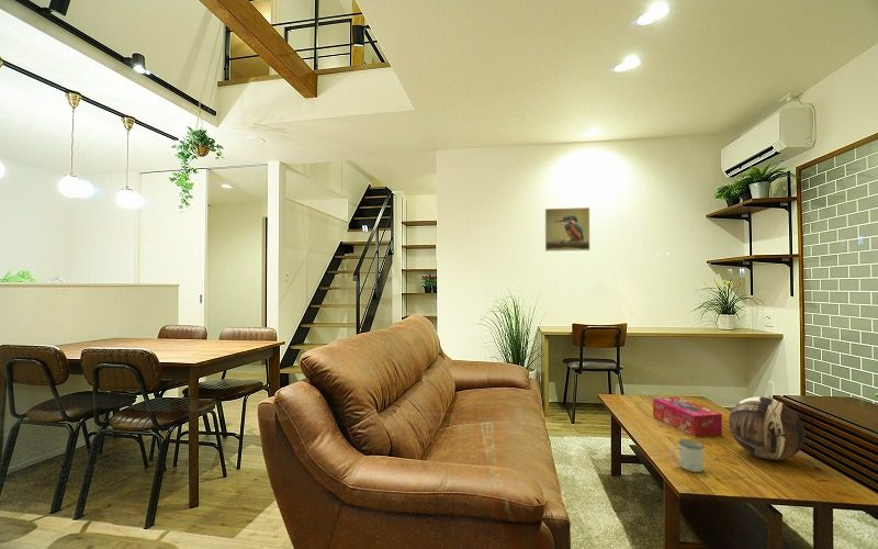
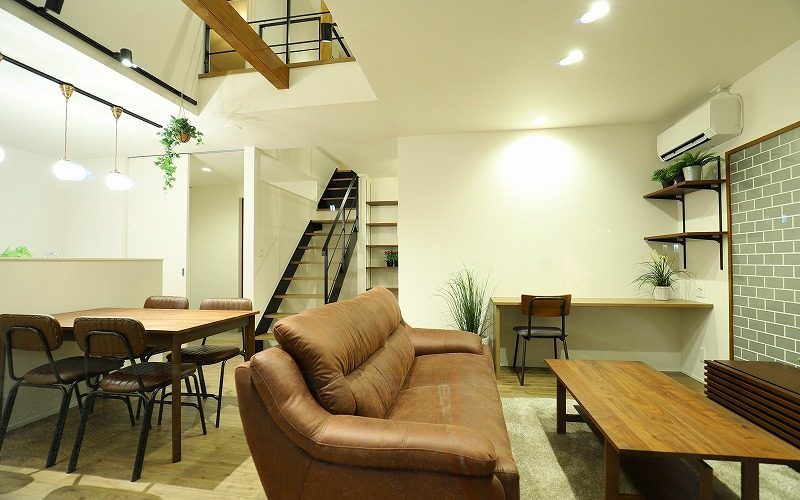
- mug (686, 455)
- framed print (566, 229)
- decorative bowl (765, 427)
- tissue box (685, 415)
